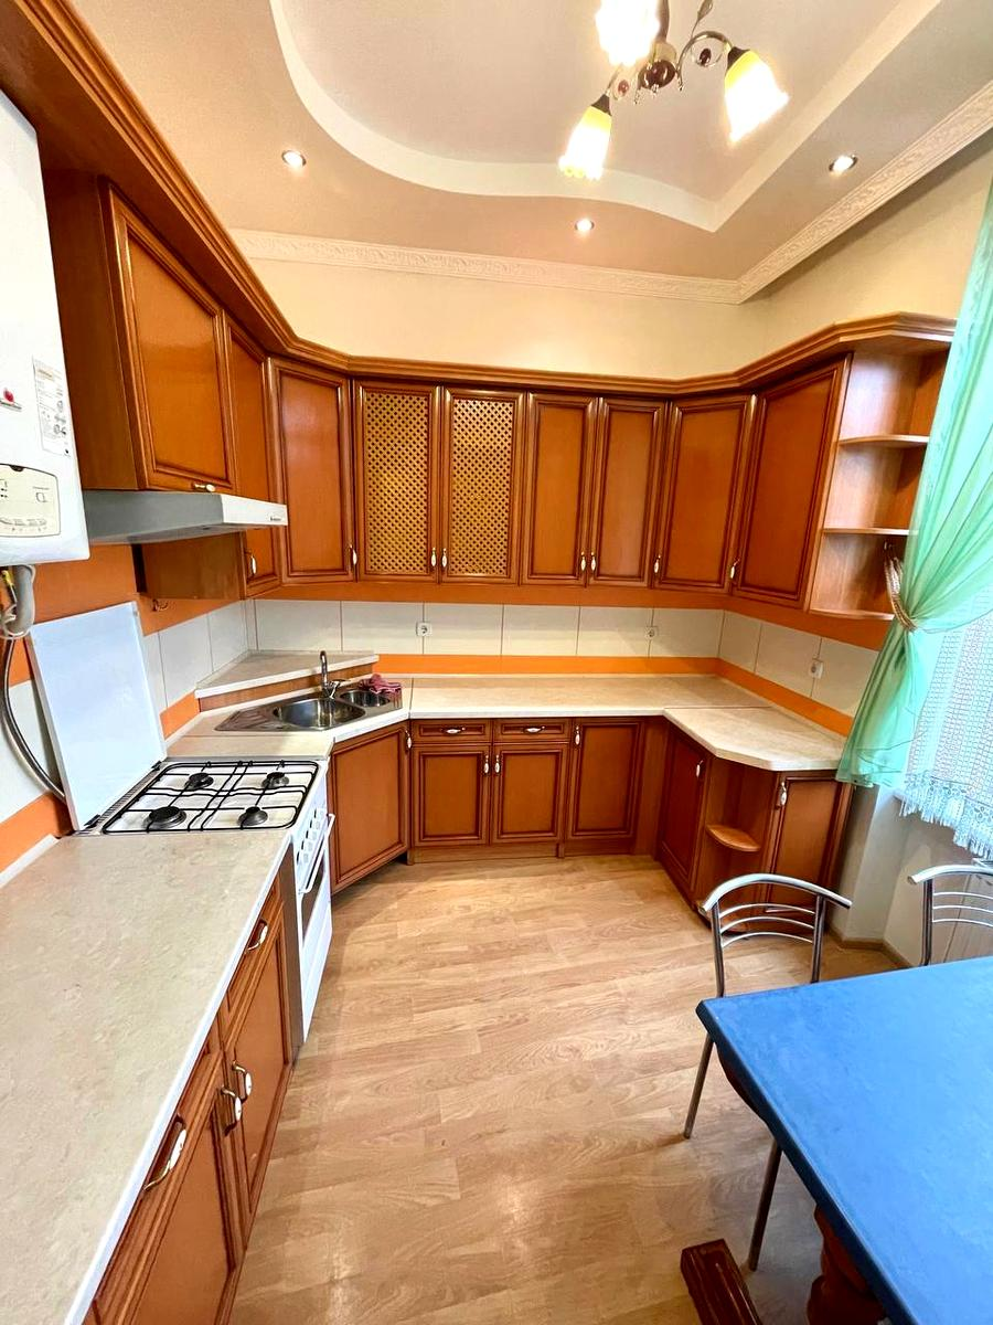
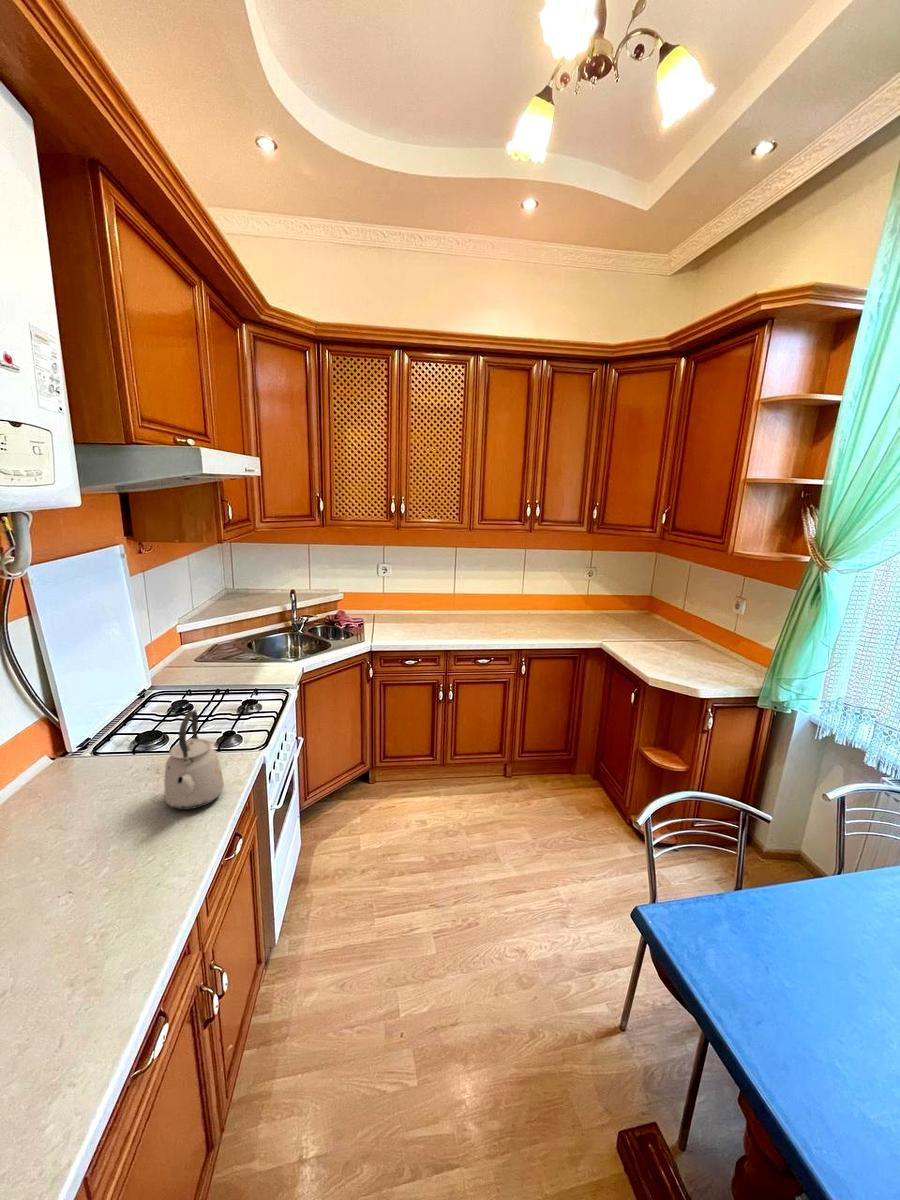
+ kettle (189, 763)
